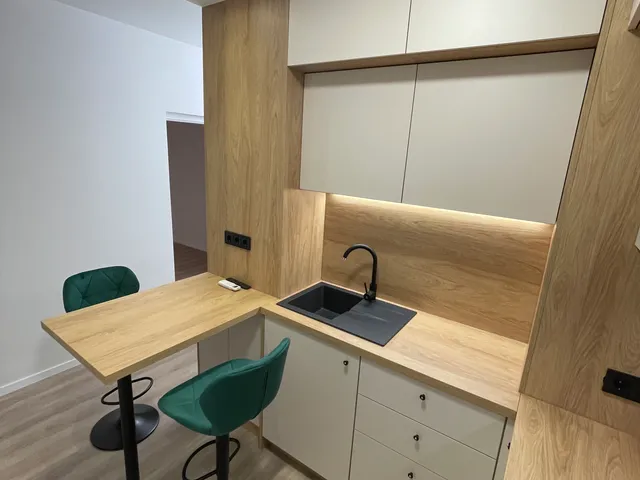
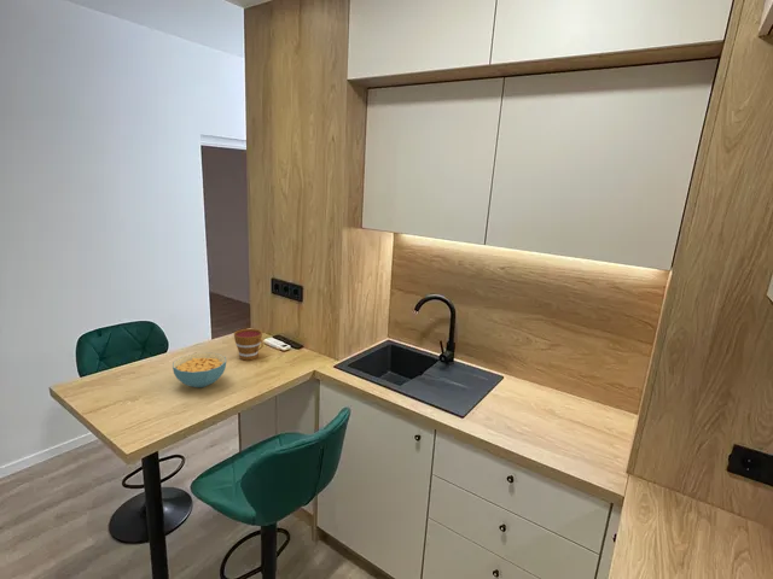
+ cup (250, 345)
+ cereal bowl (200, 373)
